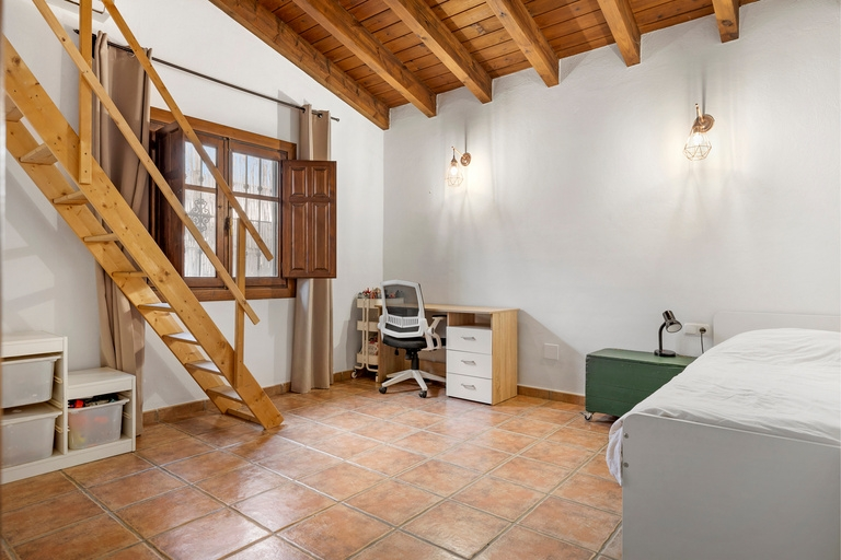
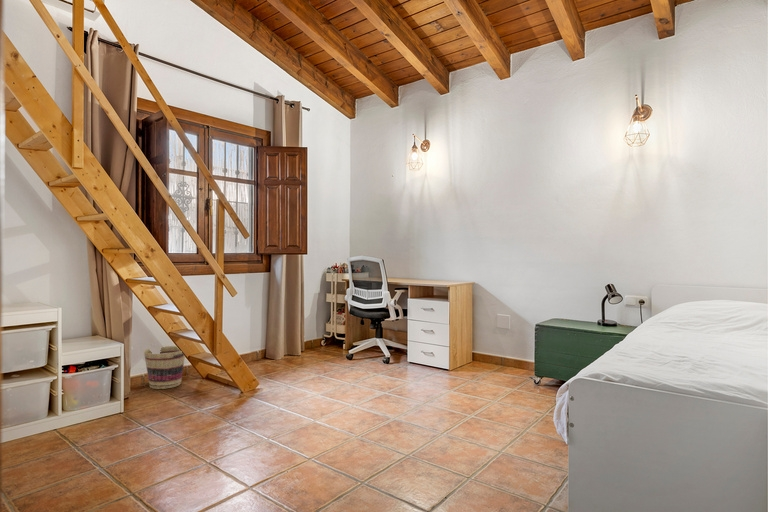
+ basket (165, 367)
